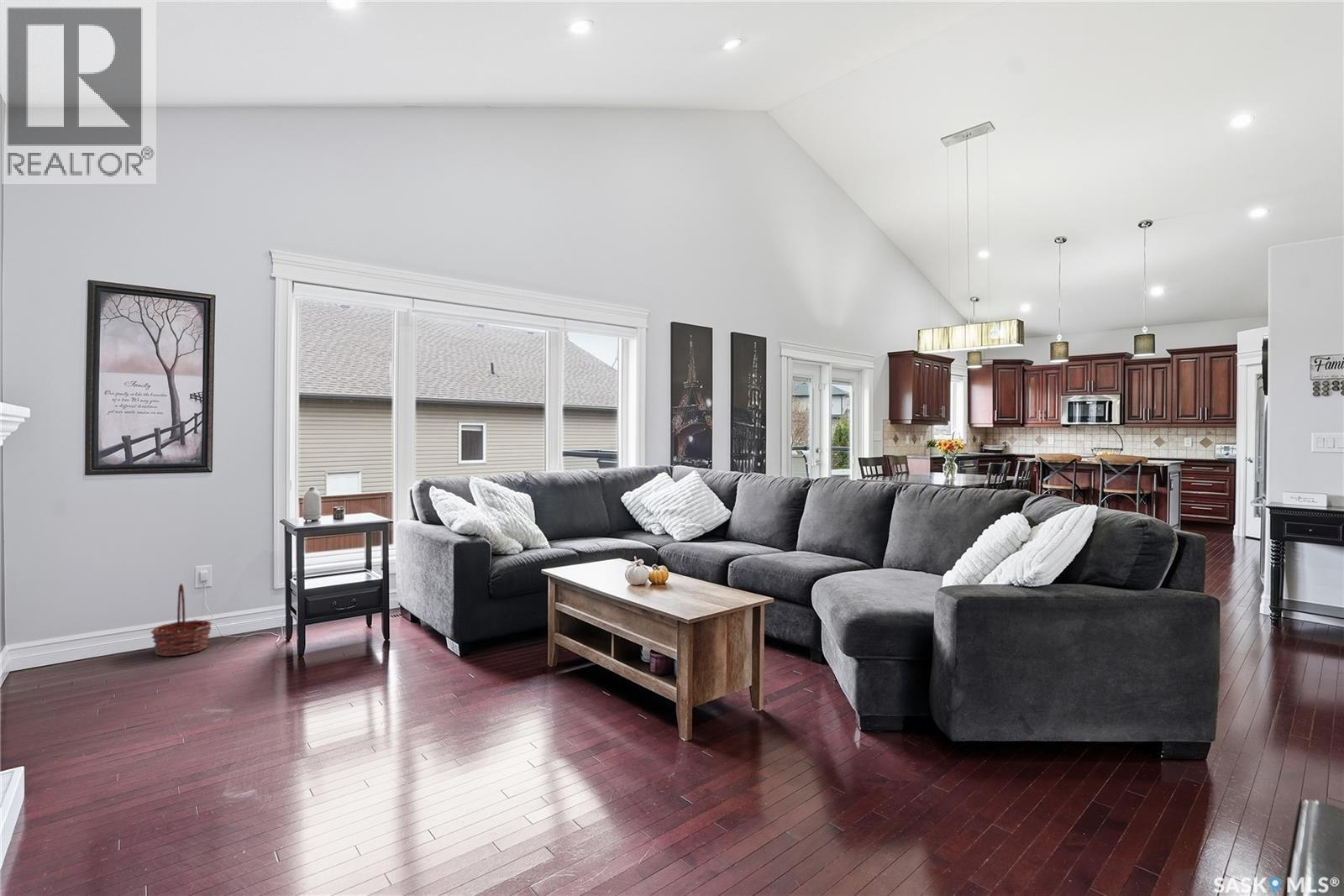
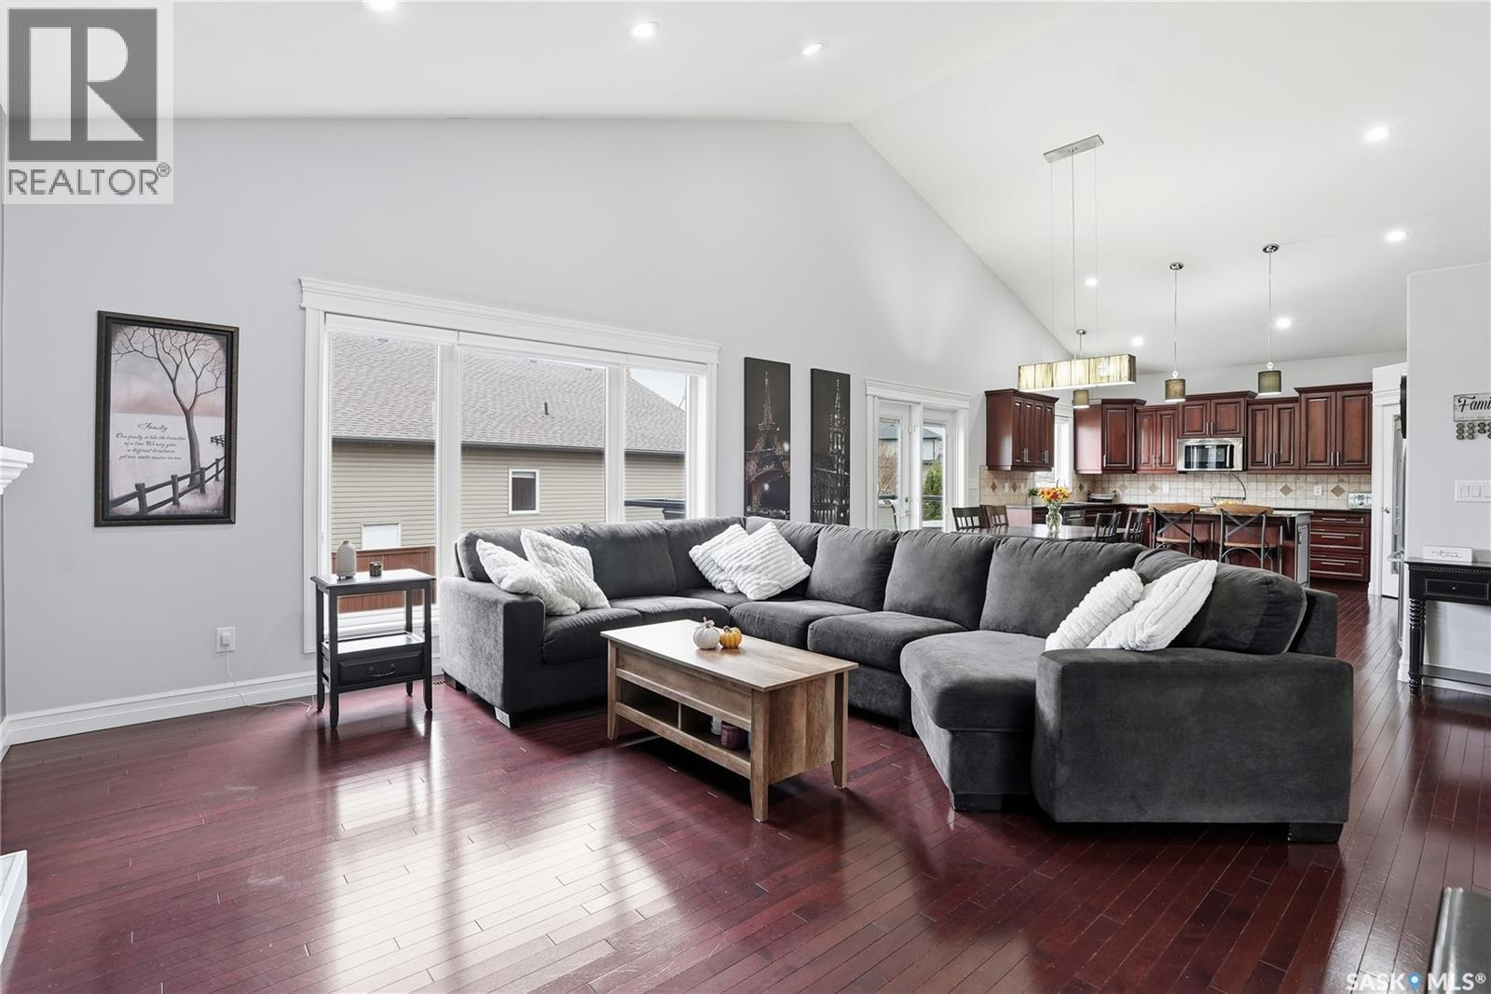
- basket (182, 616)
